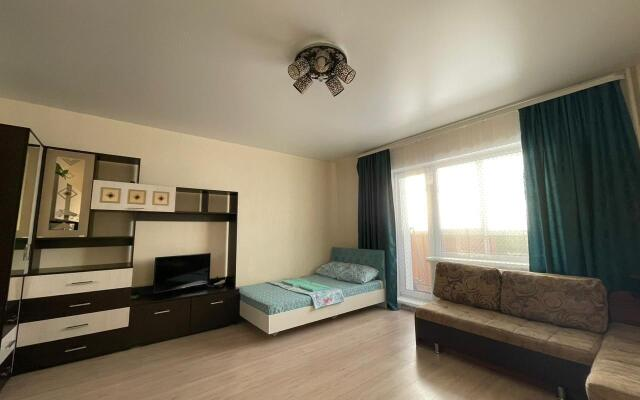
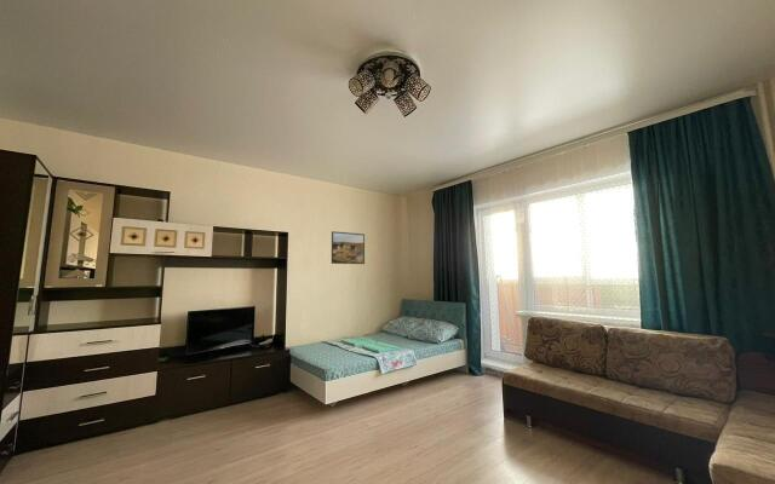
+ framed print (348, 248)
